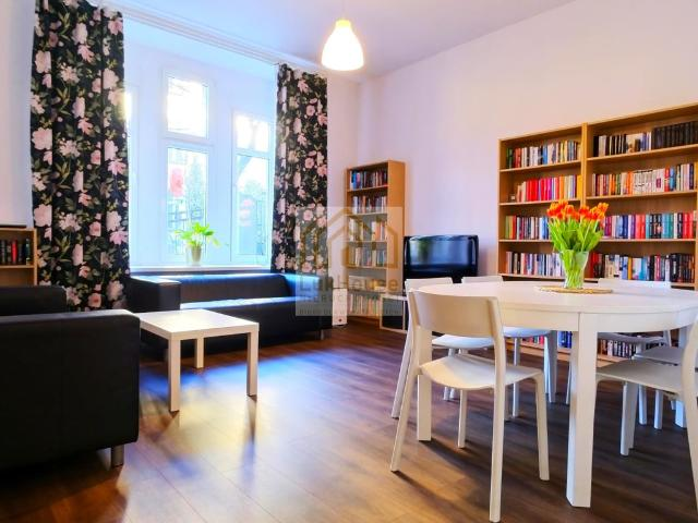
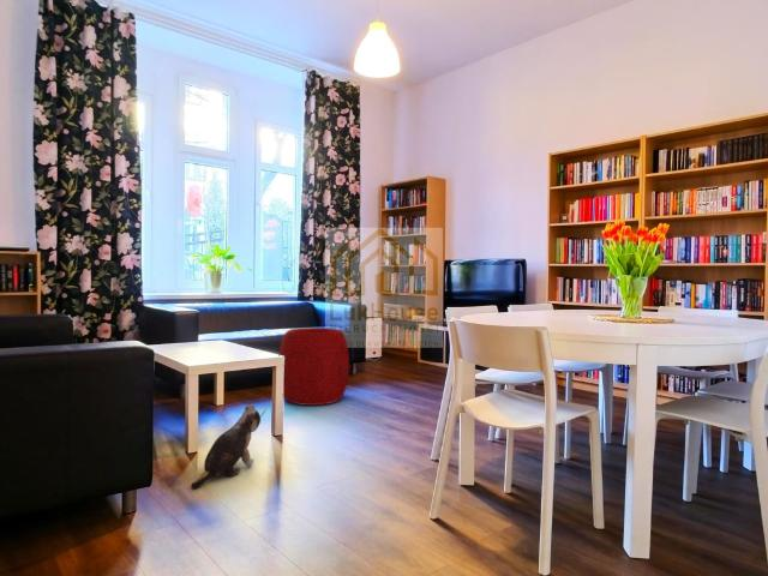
+ pouf (313, 364)
+ plush toy (227, 443)
